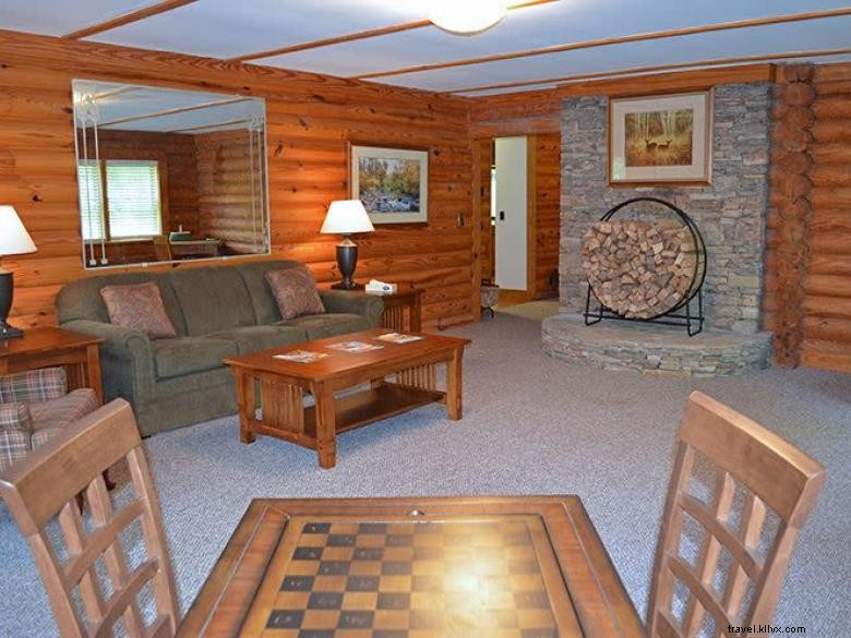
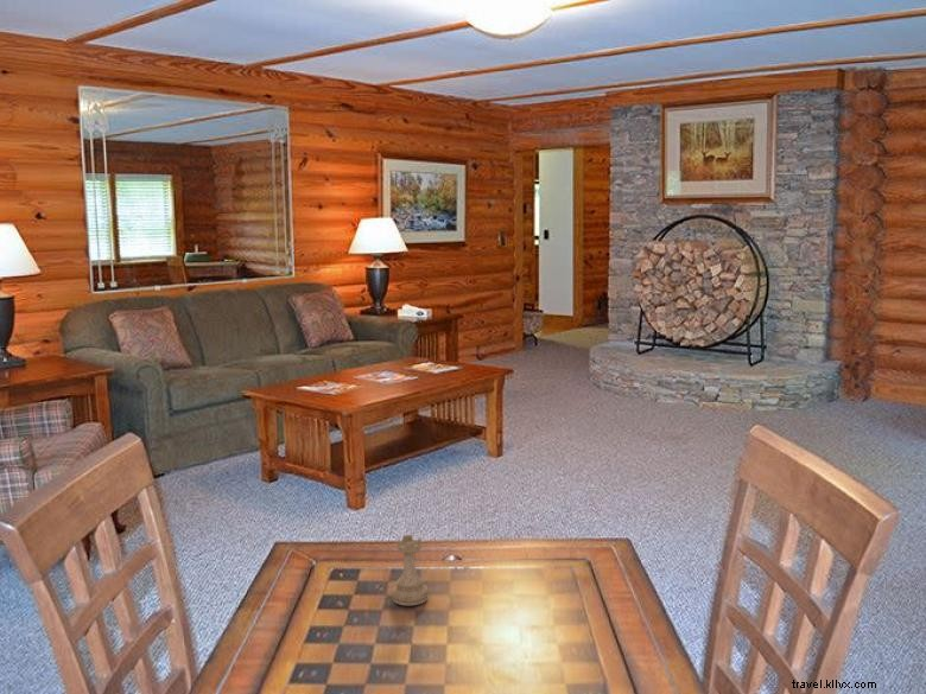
+ chess piece (408, 568)
